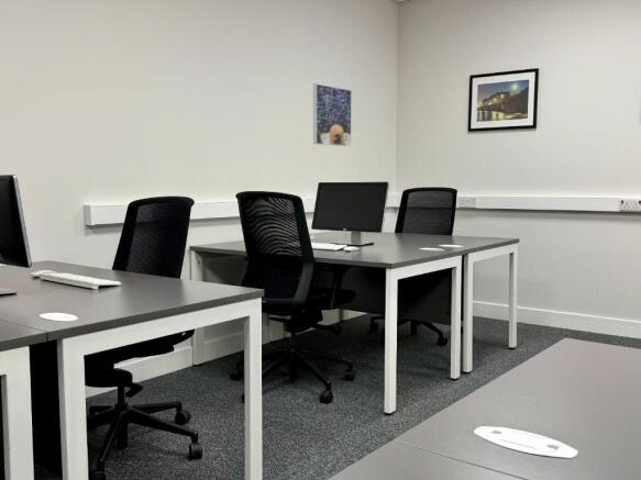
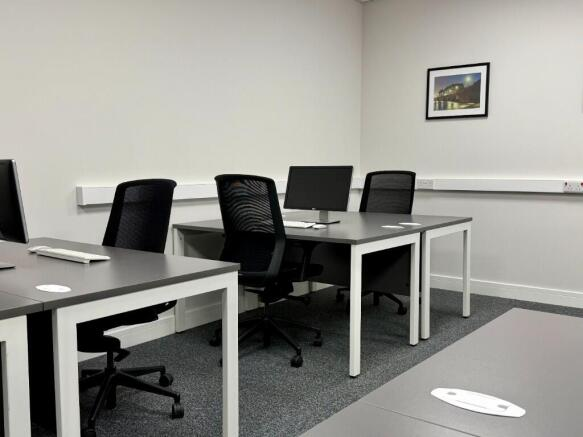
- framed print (332, 116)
